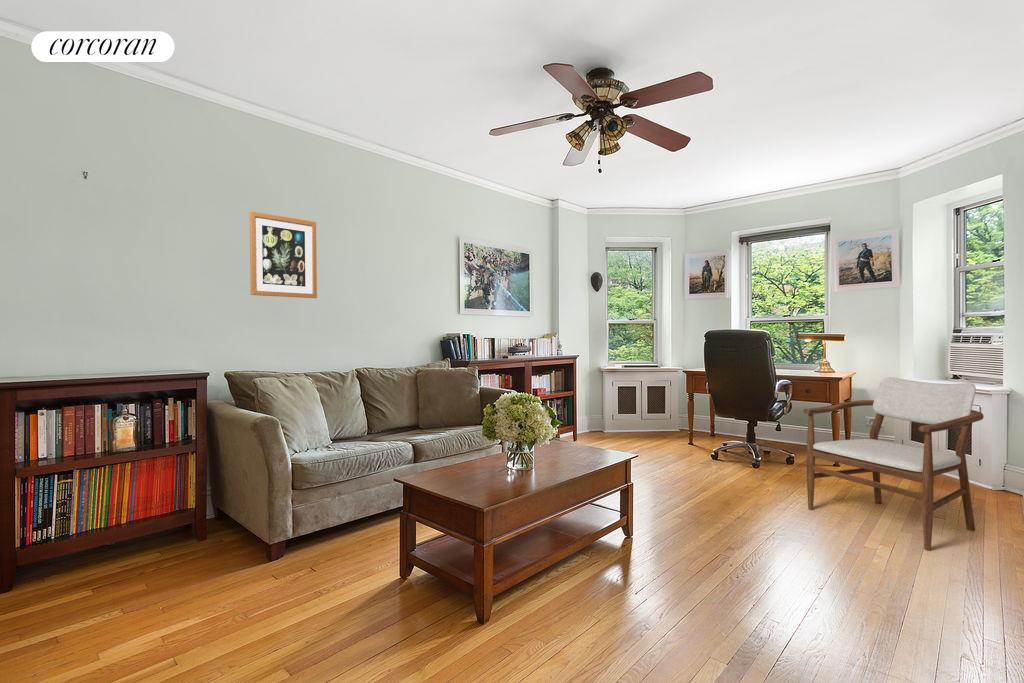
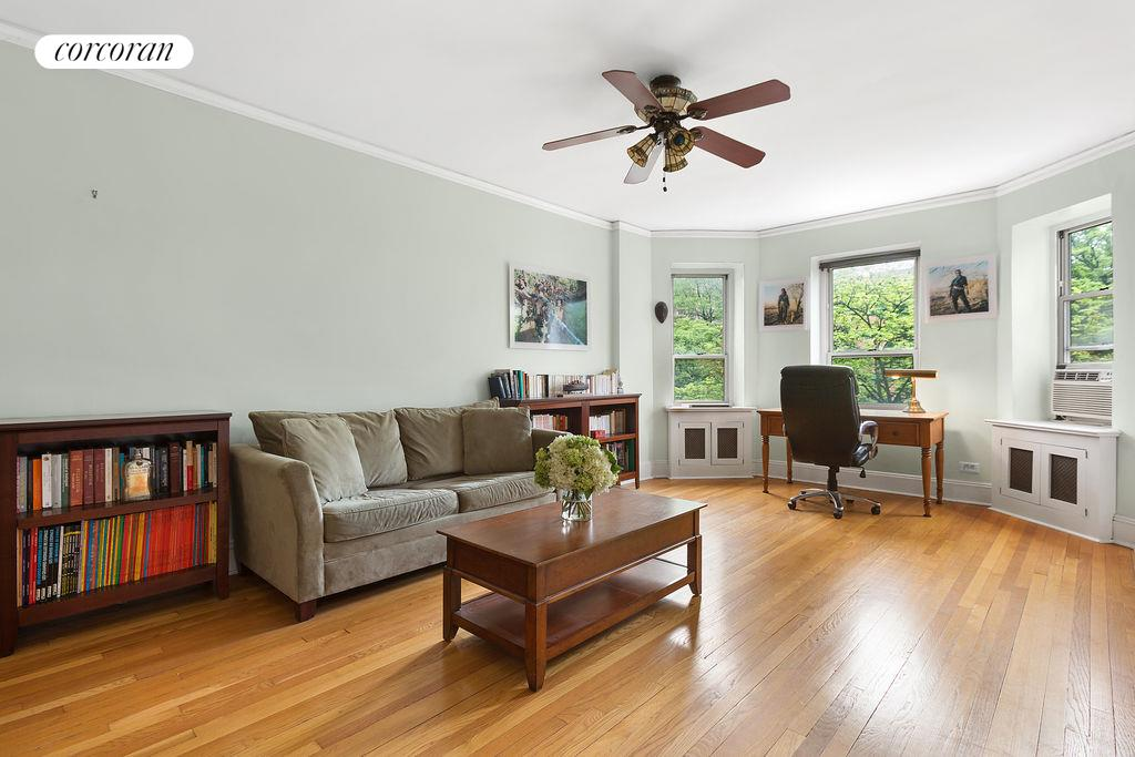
- wall art (284, 256)
- armchair (898, 451)
